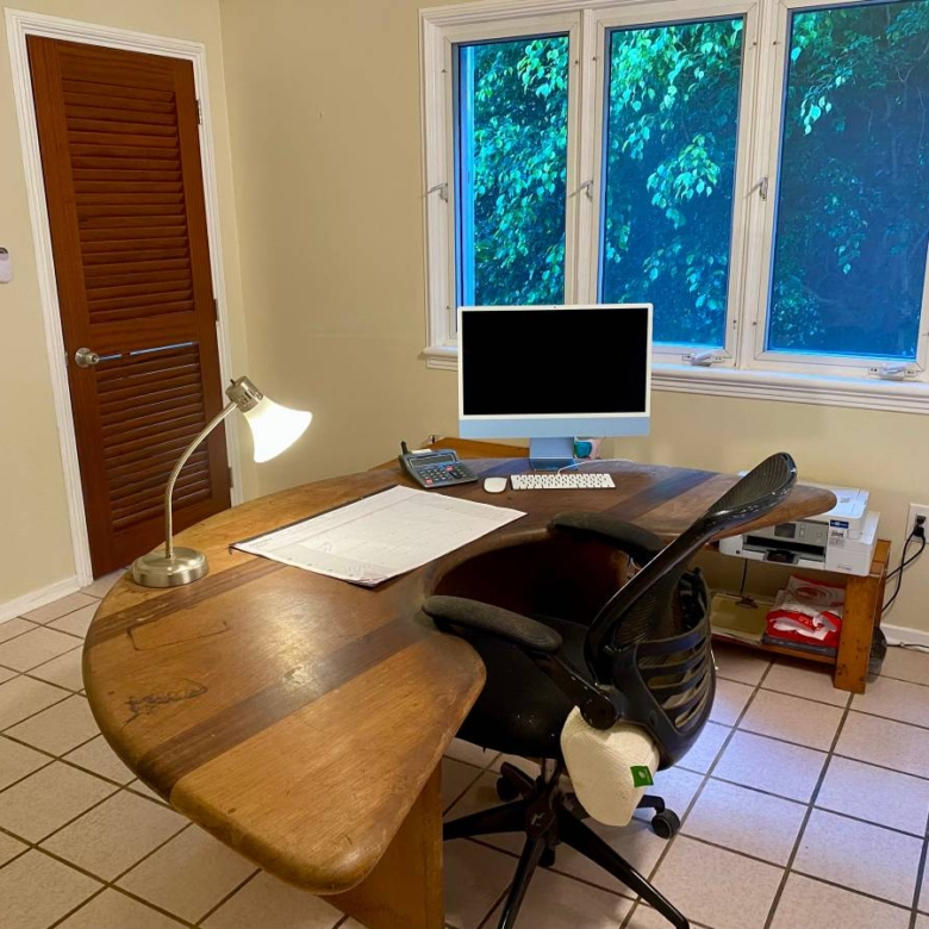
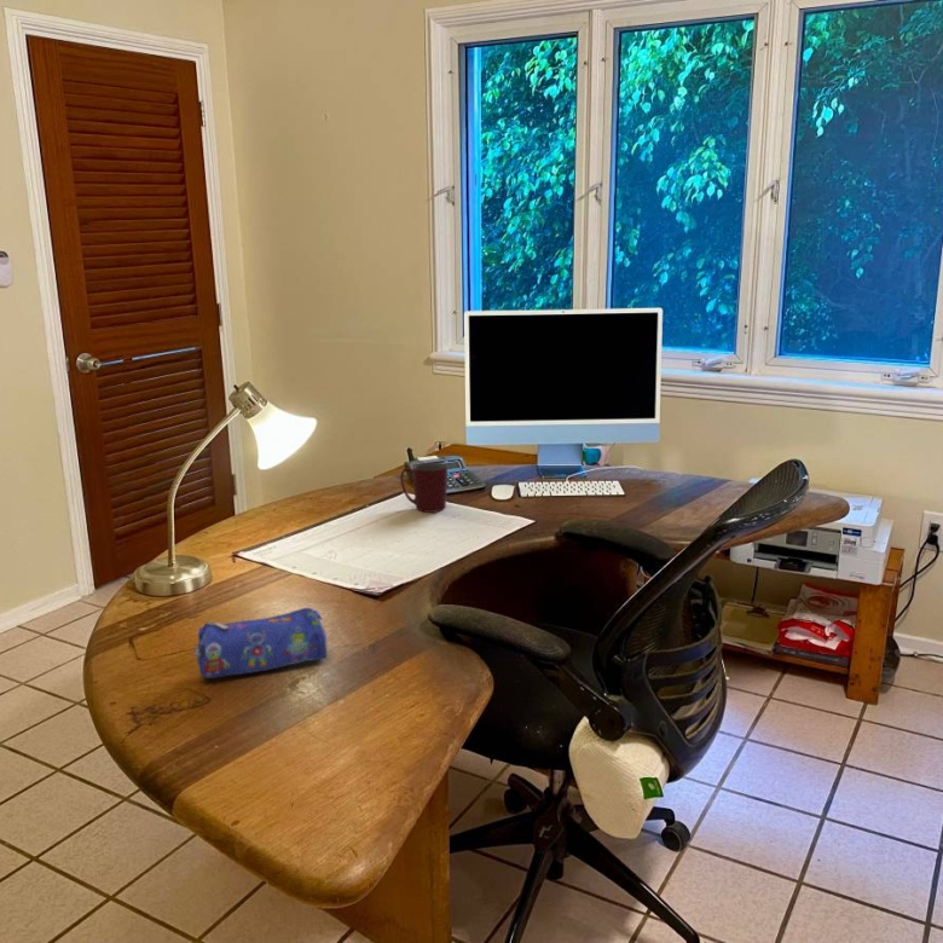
+ mug (424, 487)
+ pencil case (260, 641)
